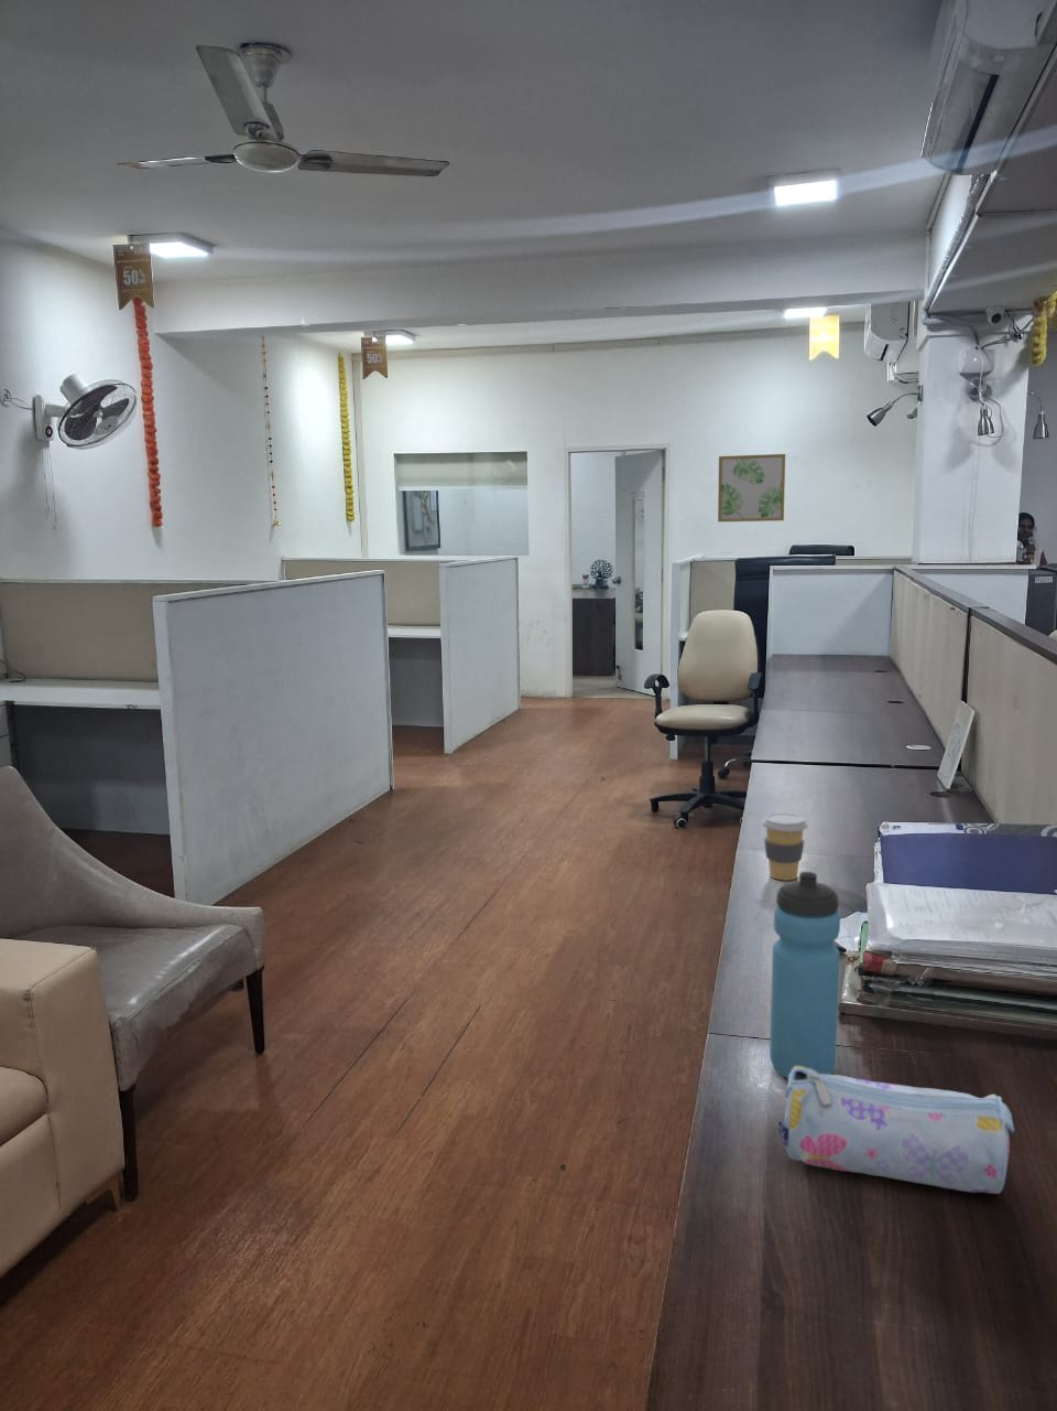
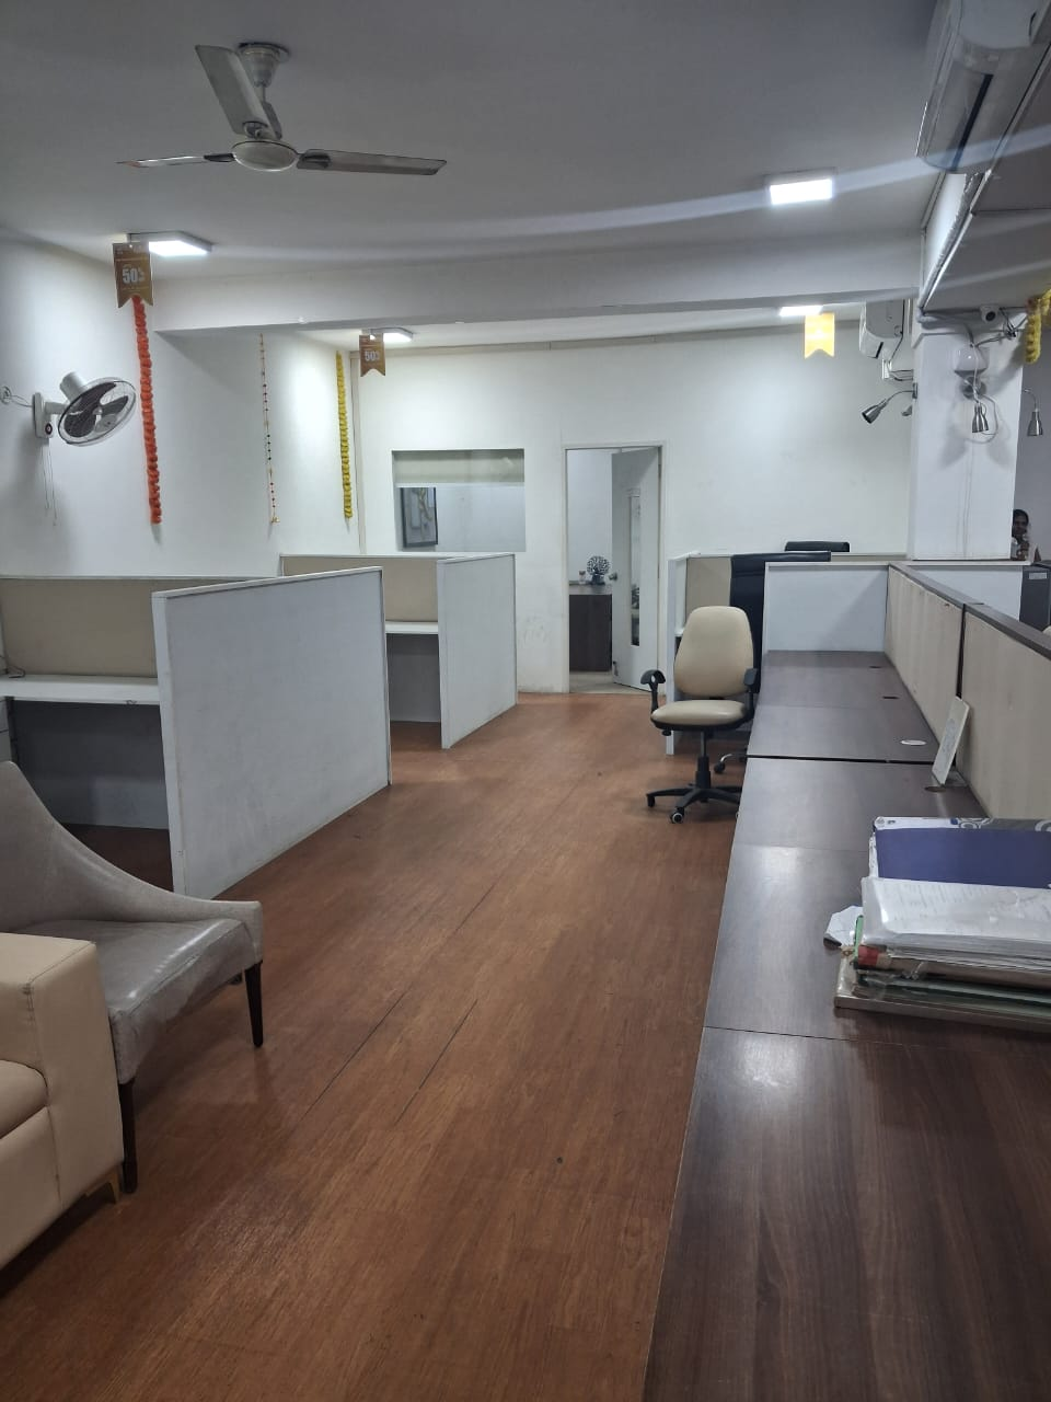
- wall art (751, 489)
- water bottle (805, 972)
- pencil case (892, 1124)
- coffee cup (784, 847)
